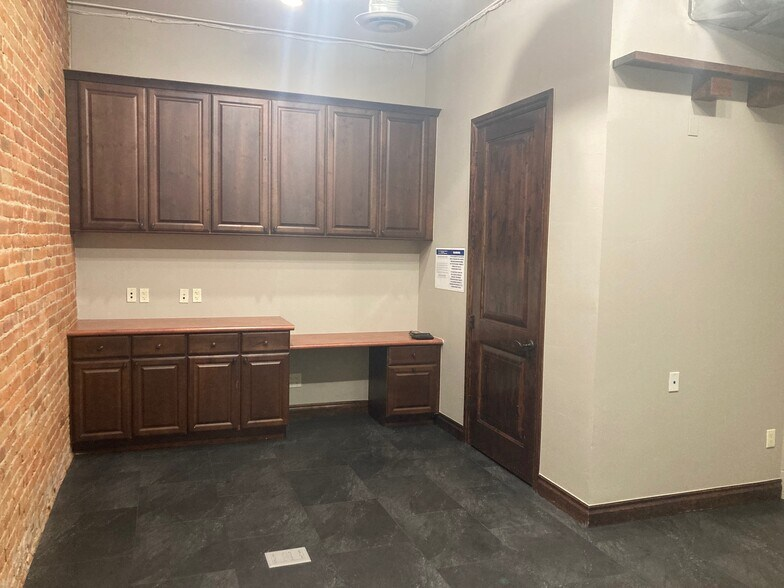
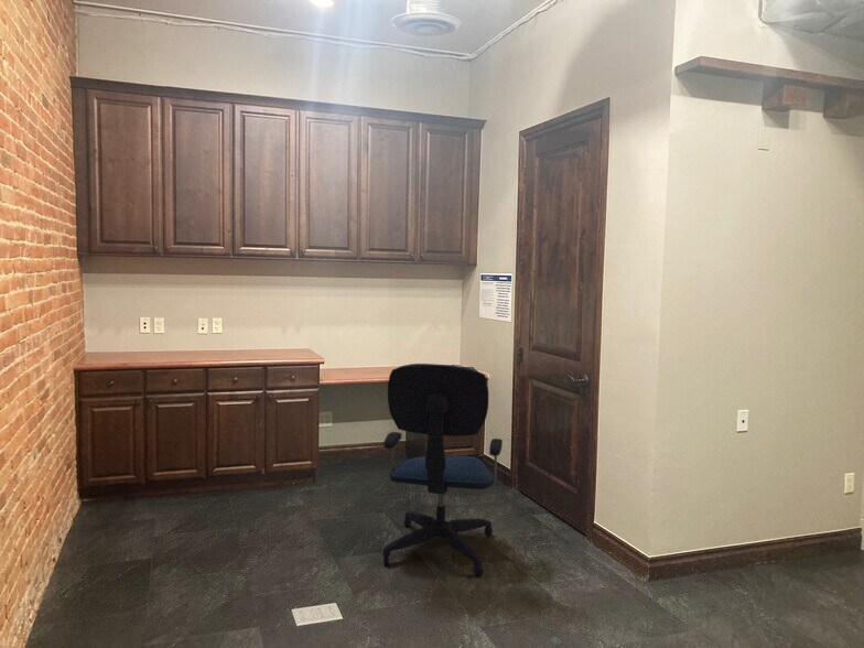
+ office chair (443, 454)
